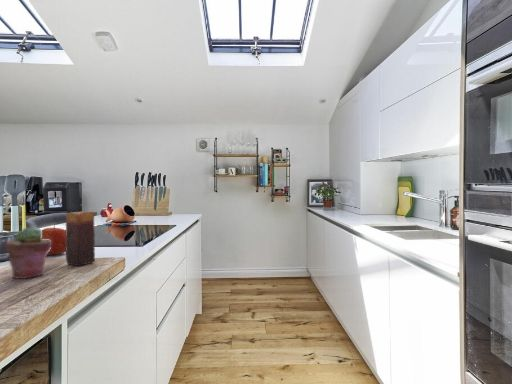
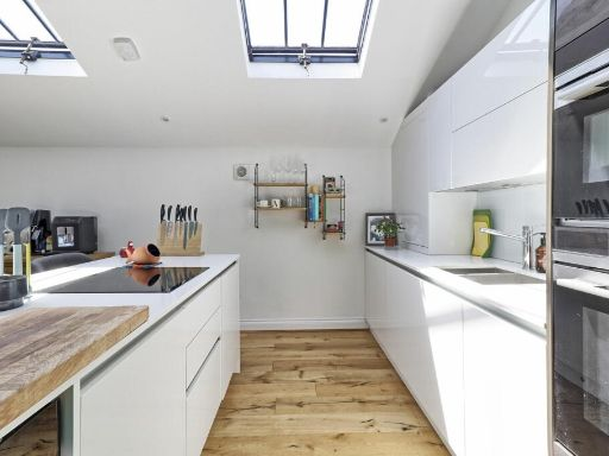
- apple (54, 239)
- candle (80, 237)
- potted succulent (29, 250)
